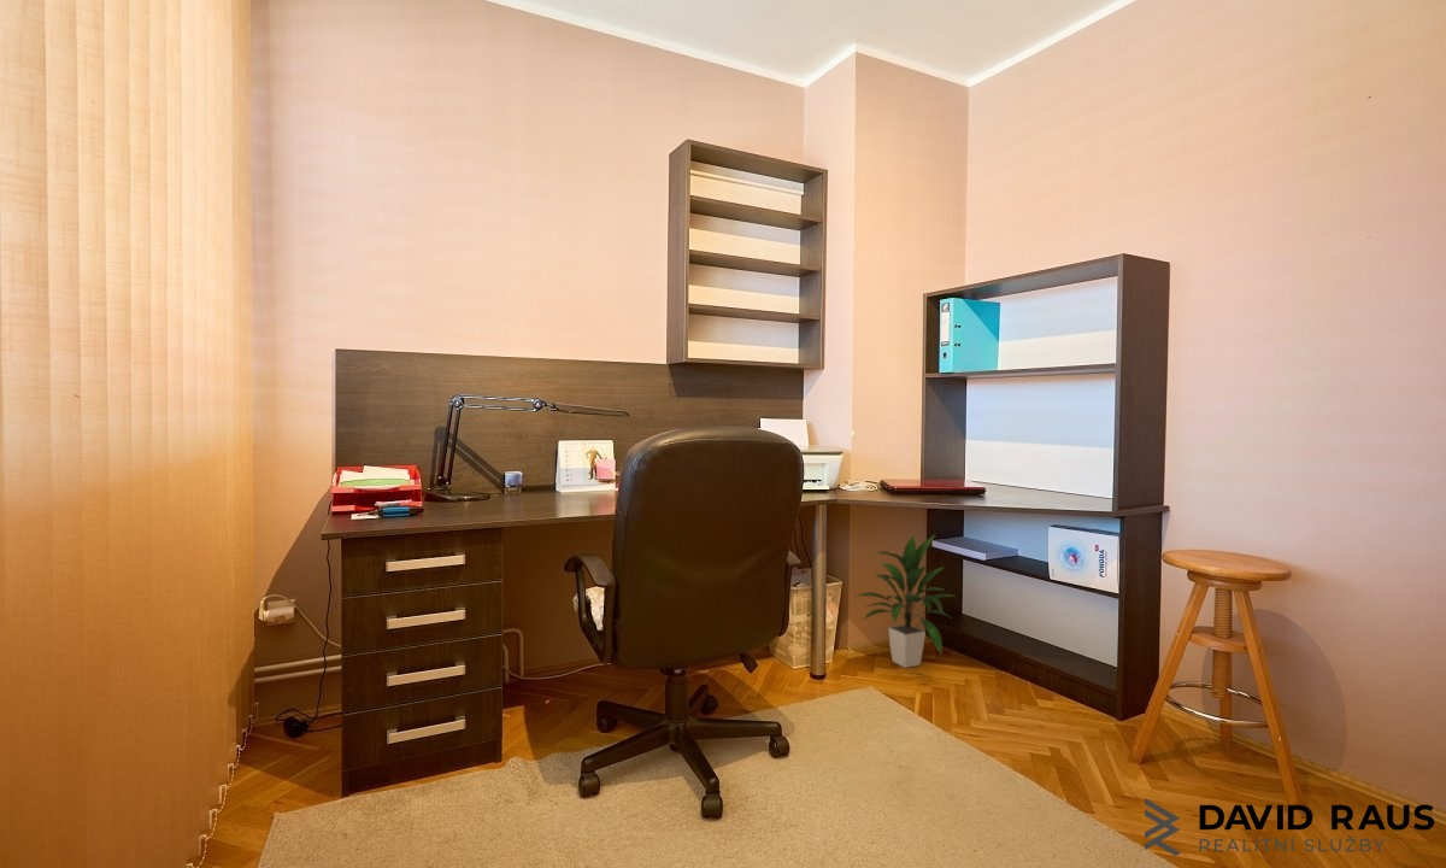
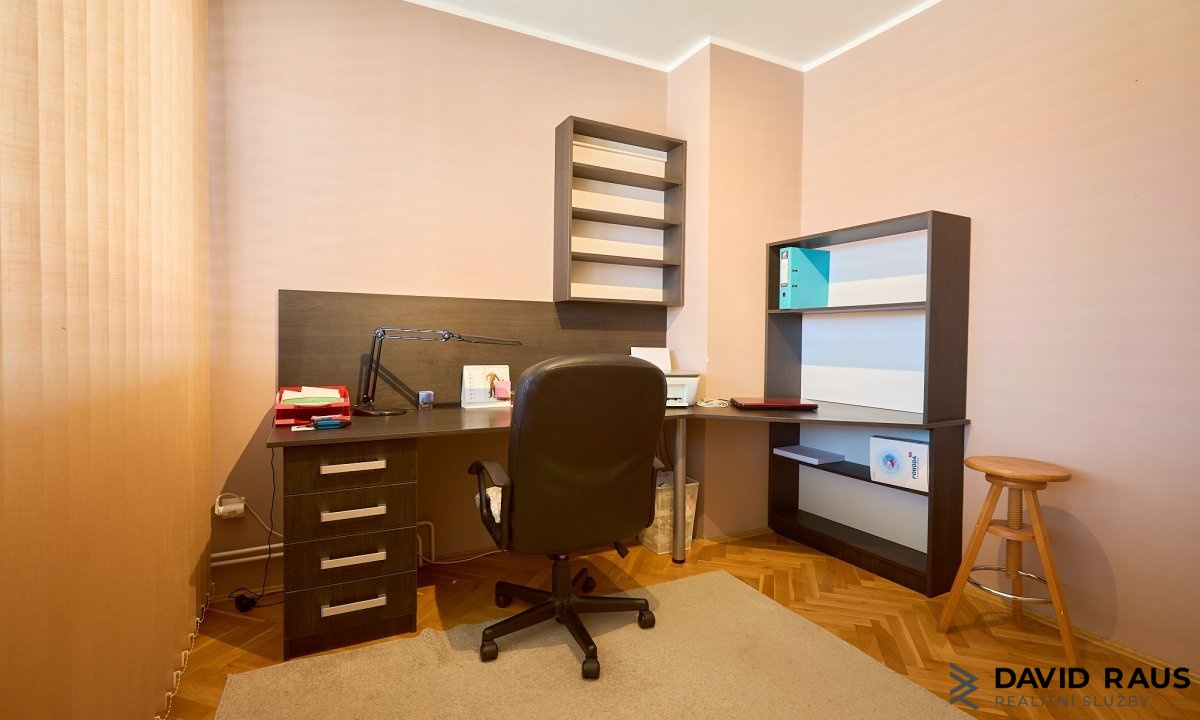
- indoor plant (907, 600)
